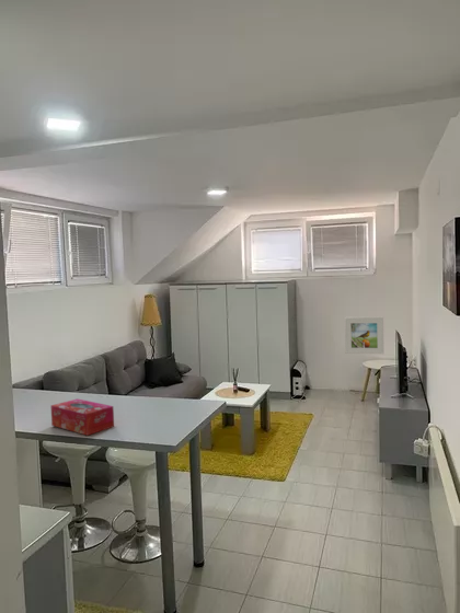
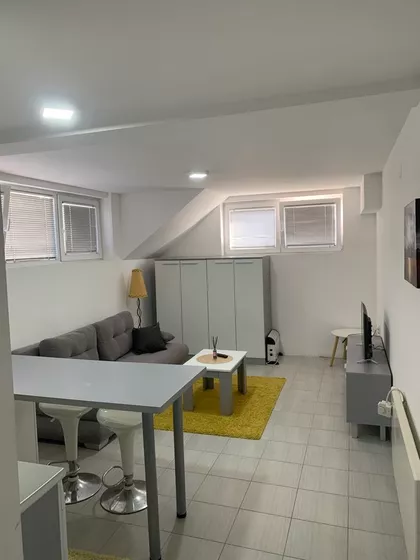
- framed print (364, 335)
- tissue box (82, 415)
